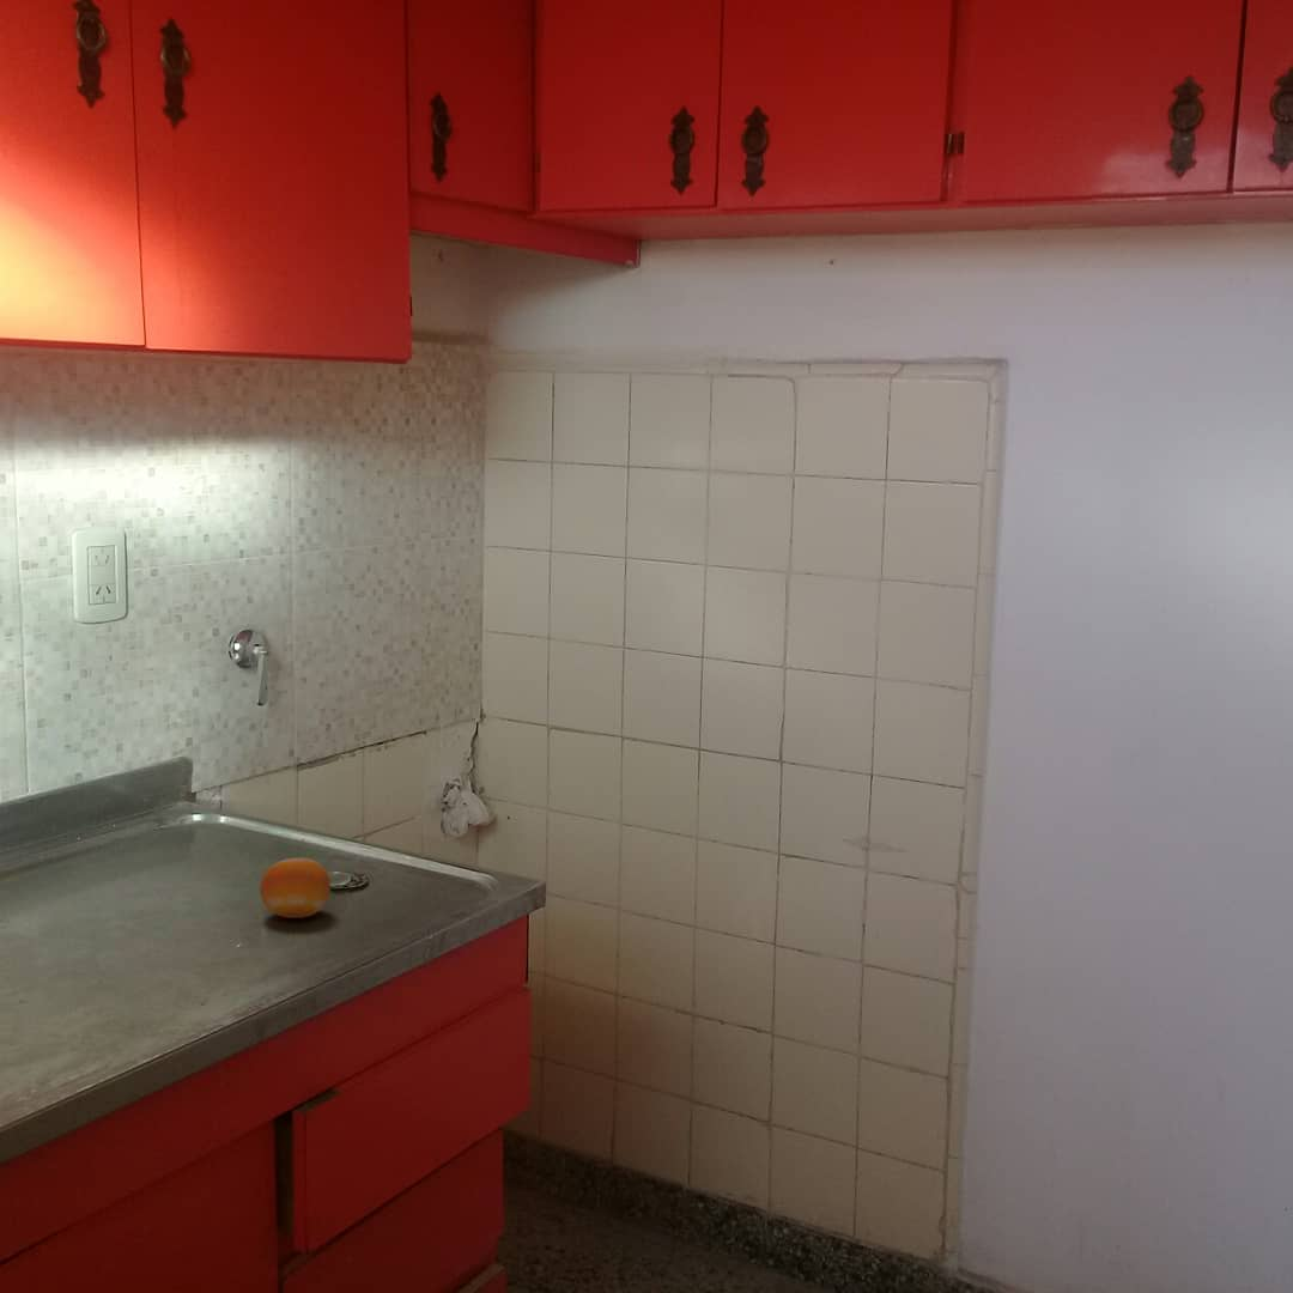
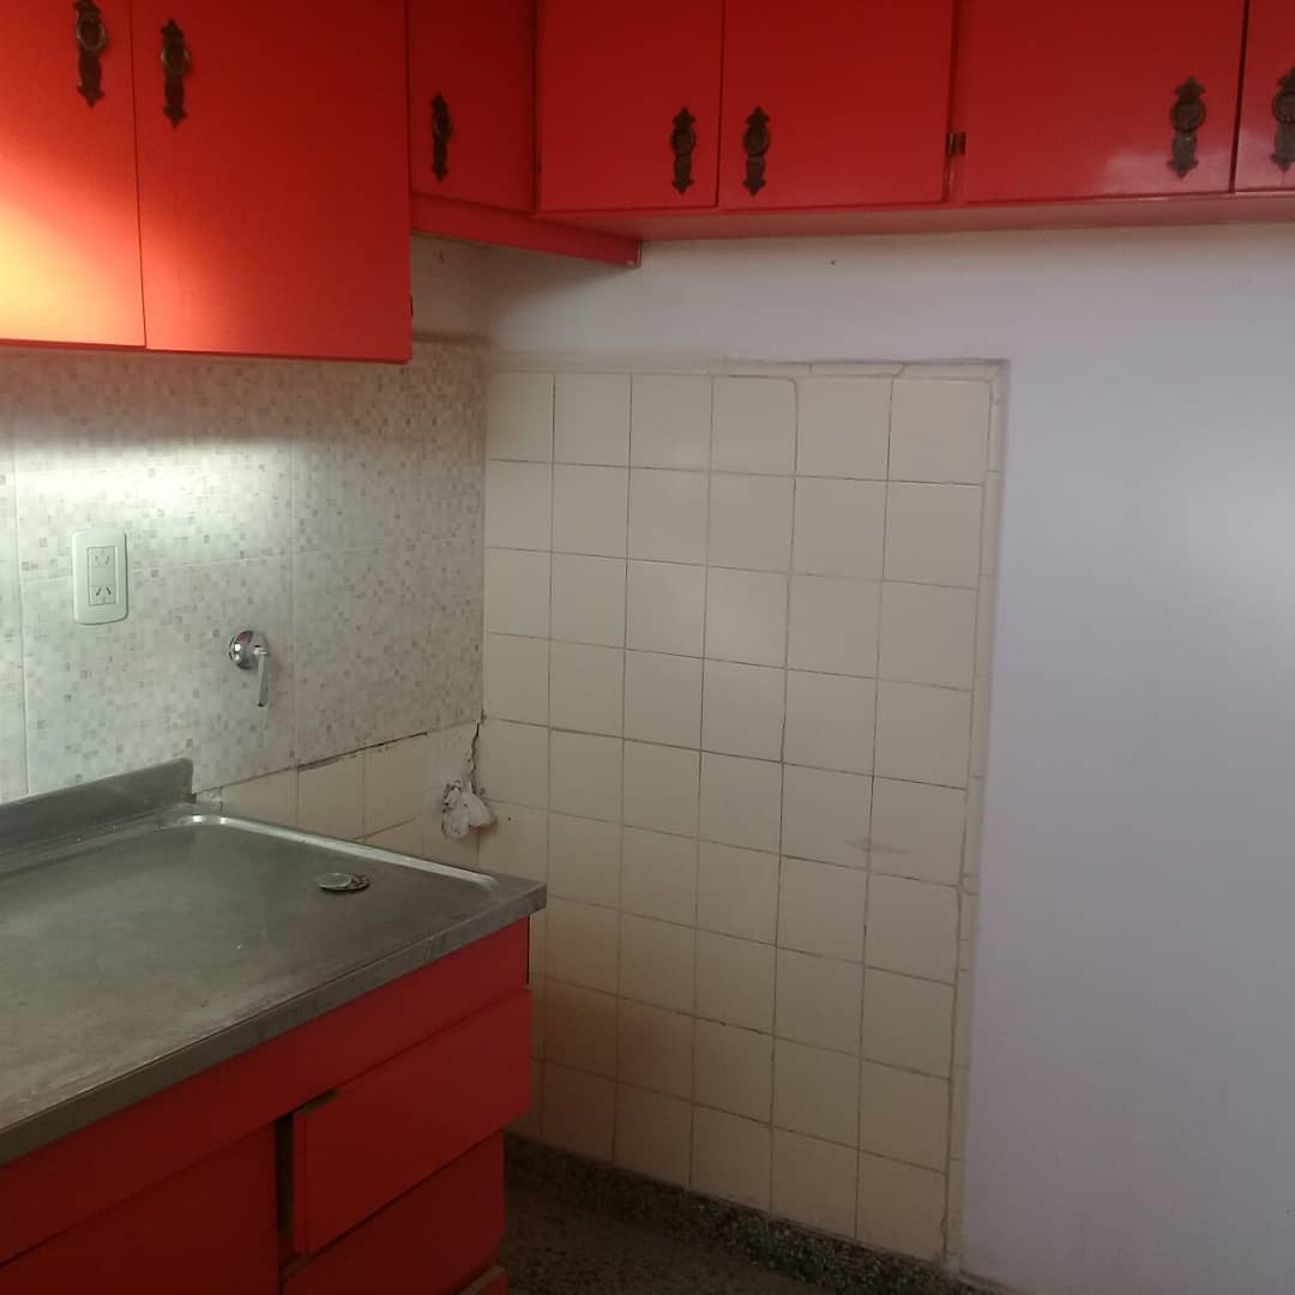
- fruit (296, 887)
